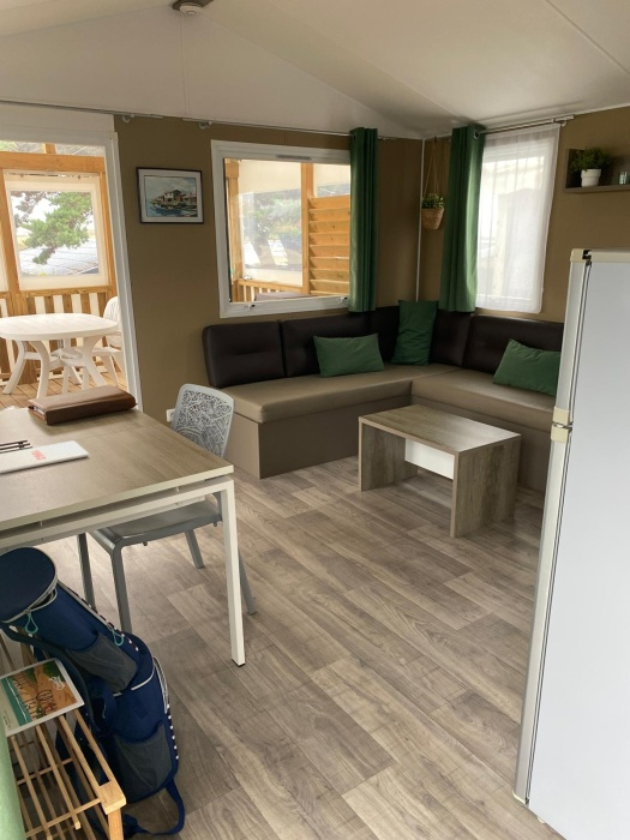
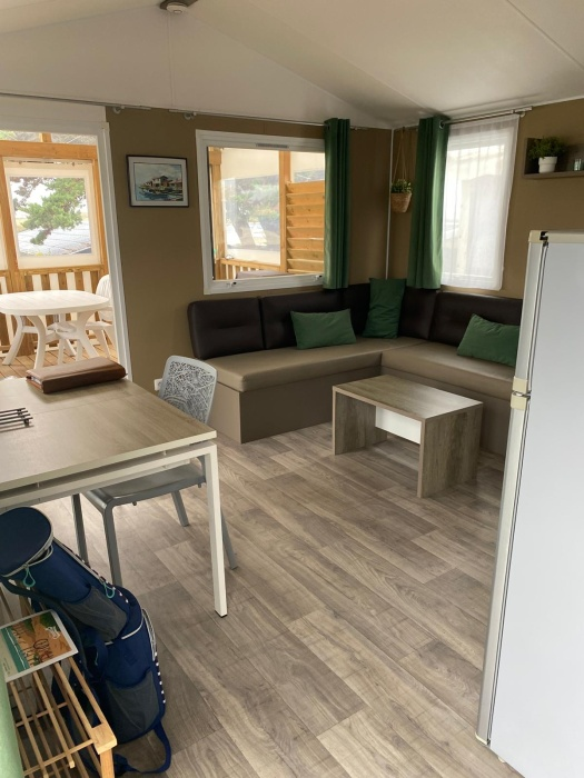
- magazine (38, 456)
